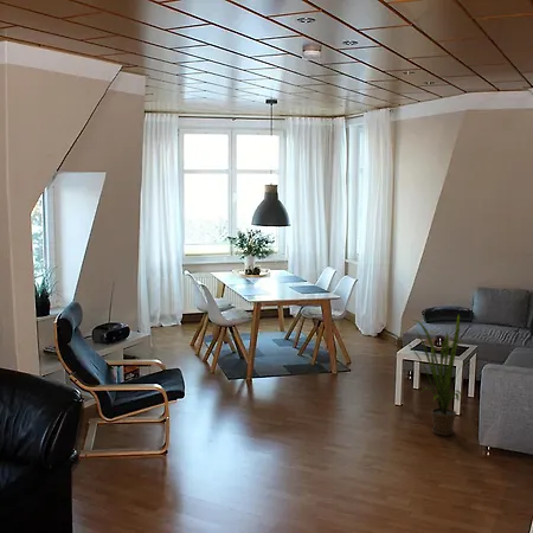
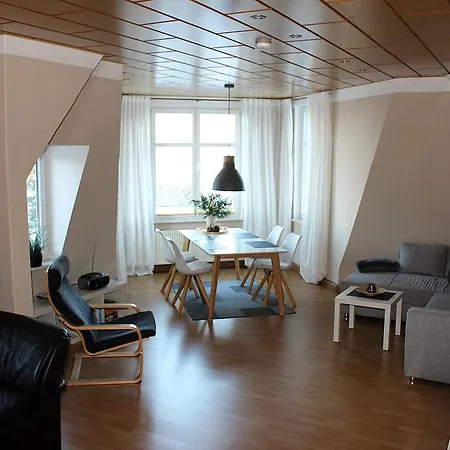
- house plant (441, 375)
